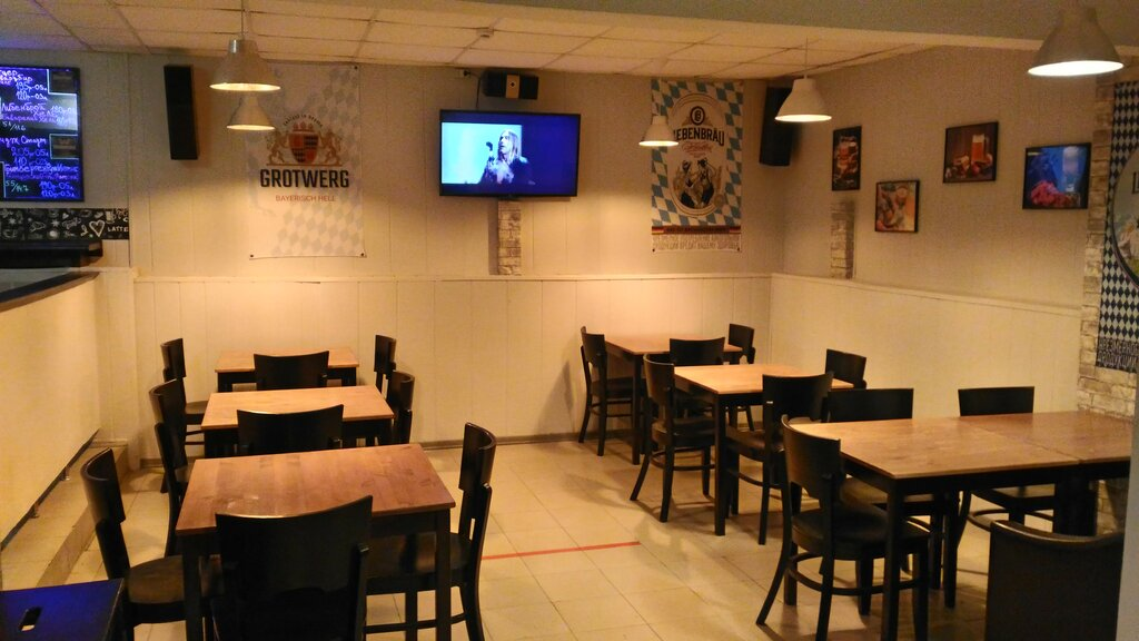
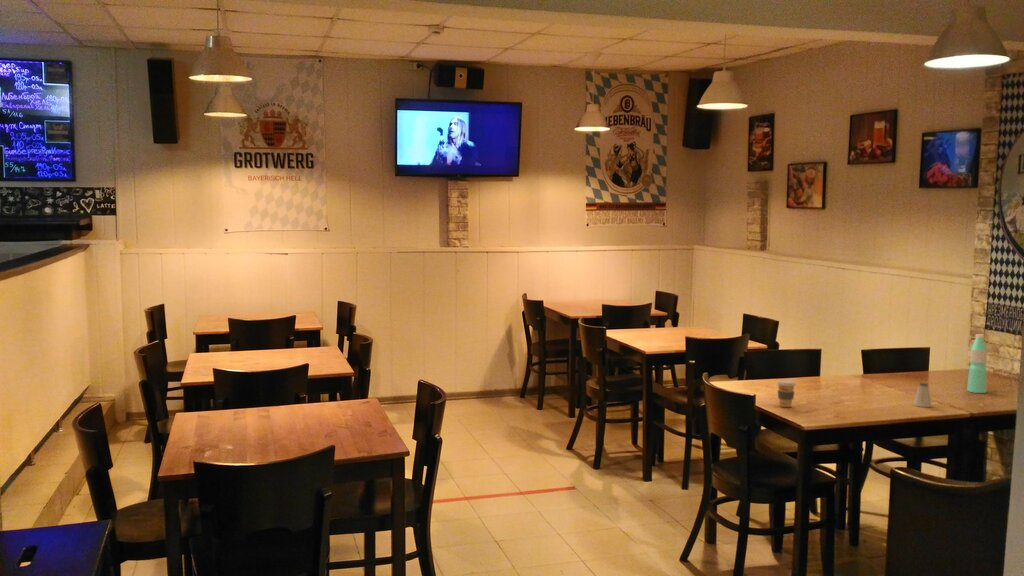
+ saltshaker (923, 394)
+ coffee cup (785, 393)
+ water bottle (978, 363)
